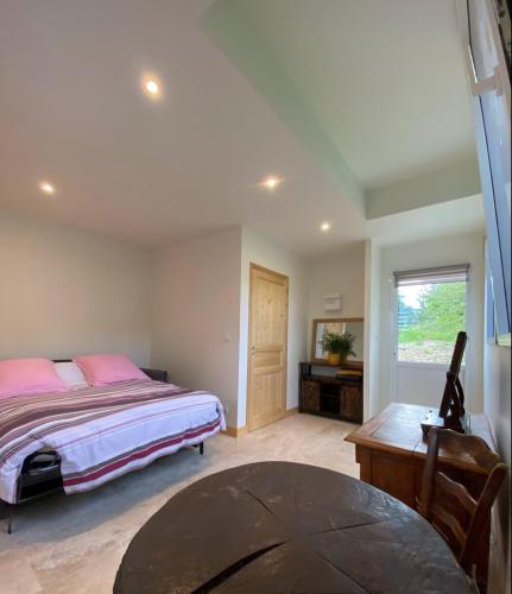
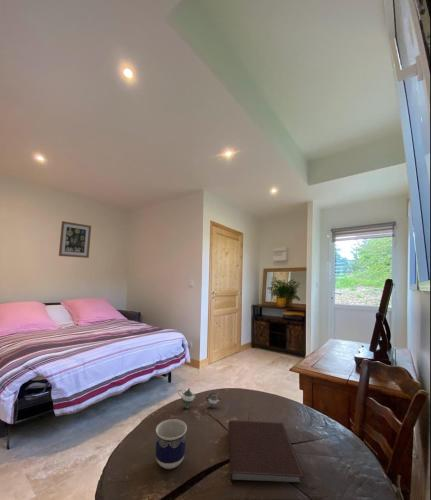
+ cup (171, 441)
+ notebook (260, 449)
+ teapot (194, 397)
+ wall art (75, 240)
